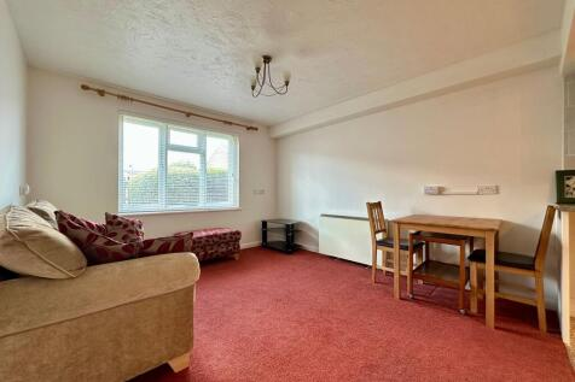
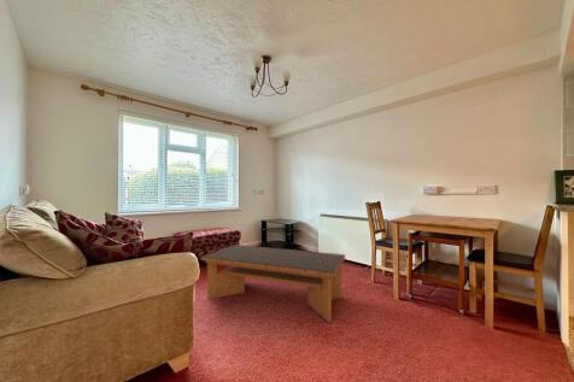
+ coffee table (274, 276)
